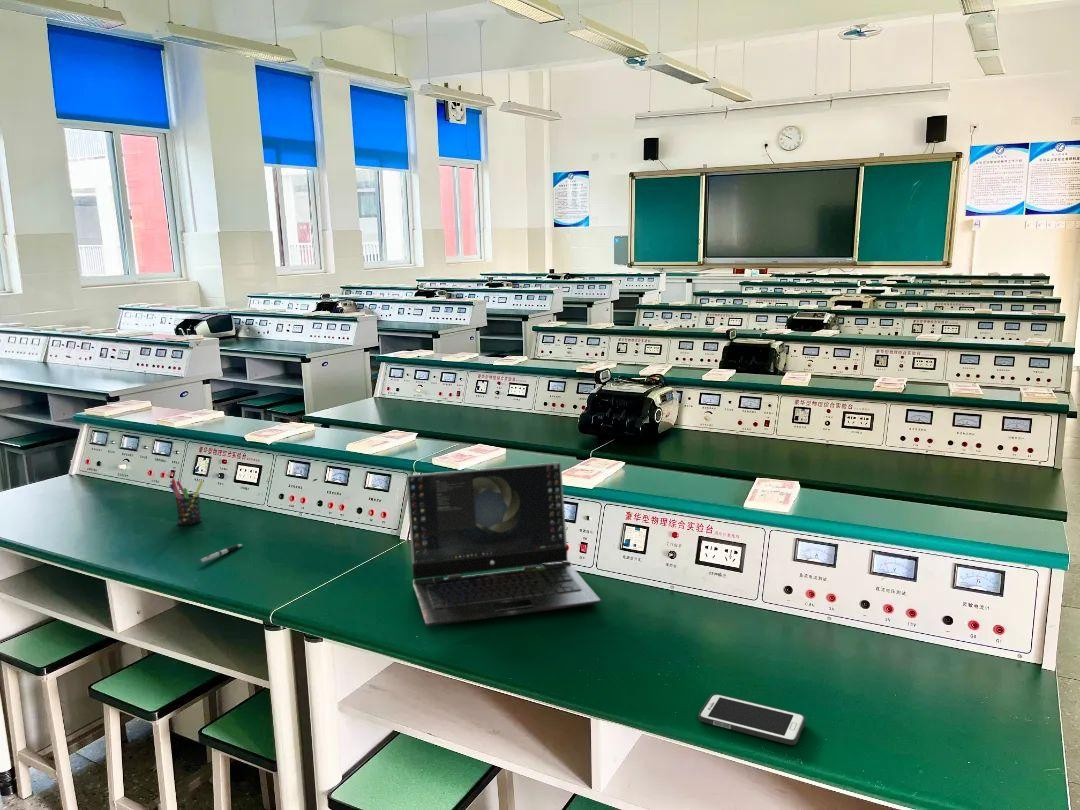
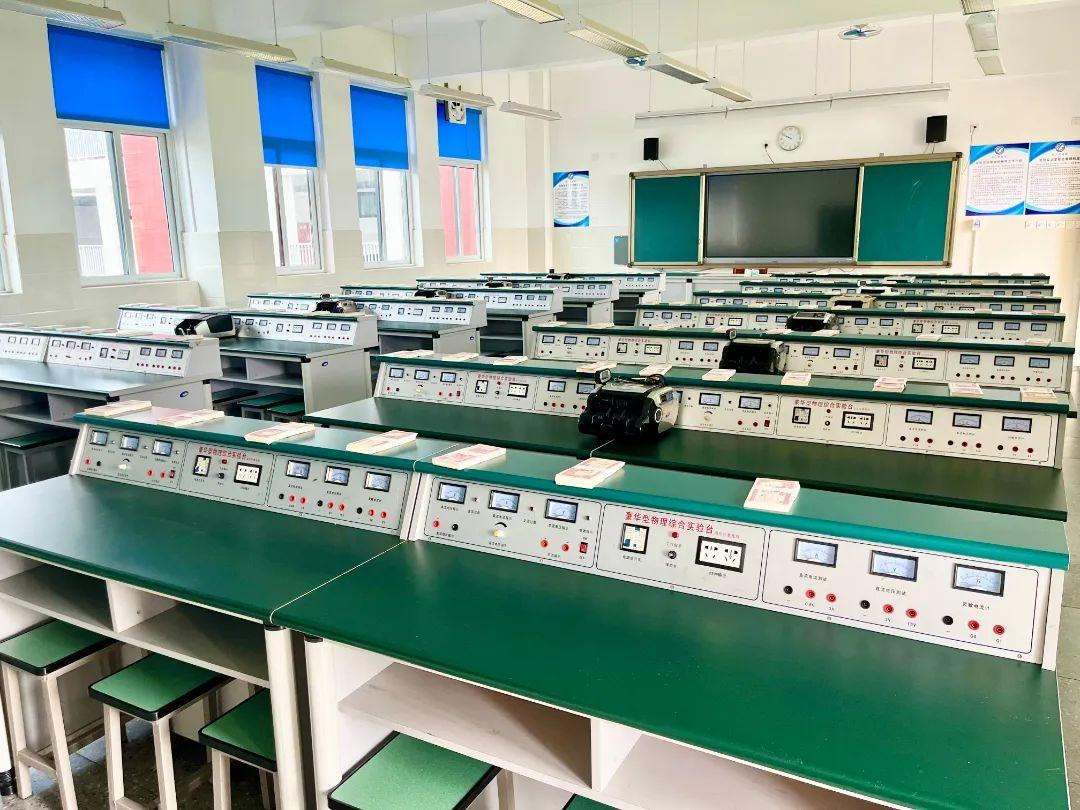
- pen (222, 552)
- pen holder (186, 500)
- laptop computer (499, 539)
- cell phone (751, 718)
